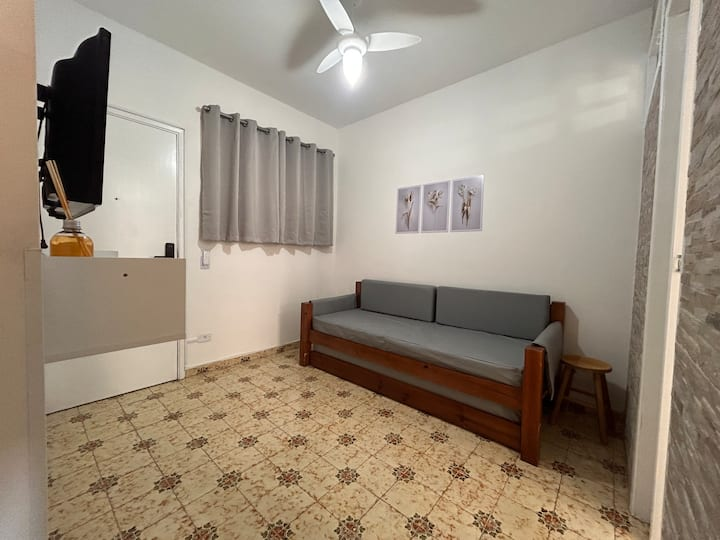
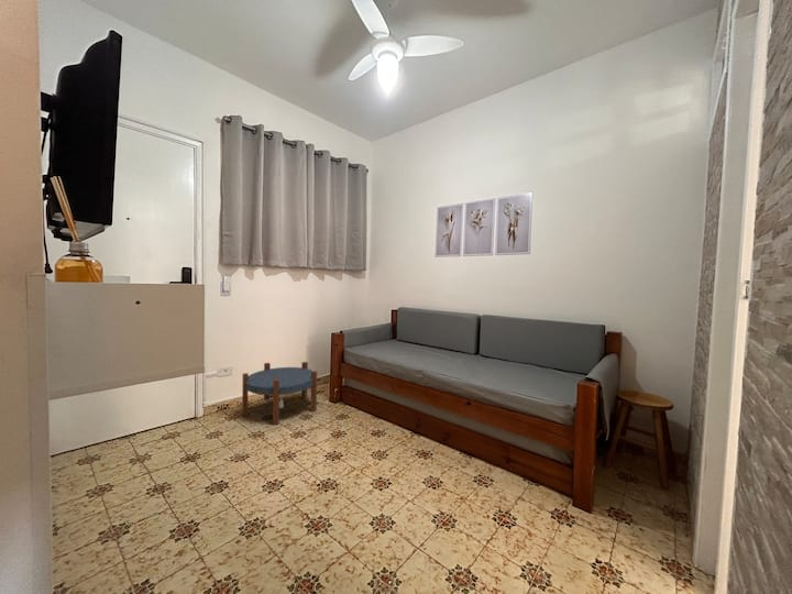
+ side table (280, 388)
